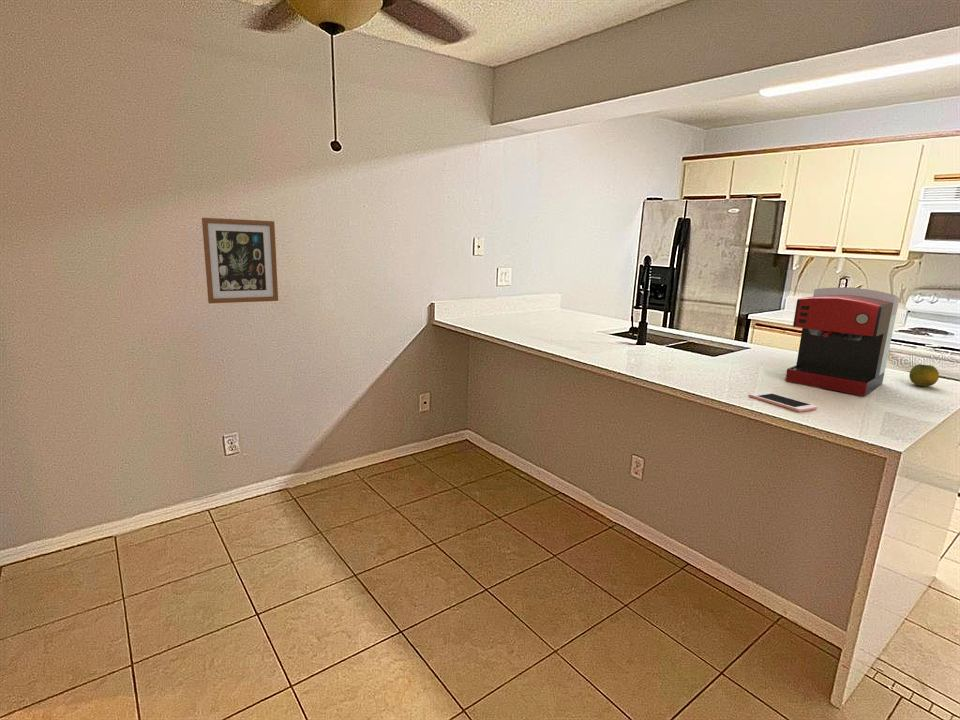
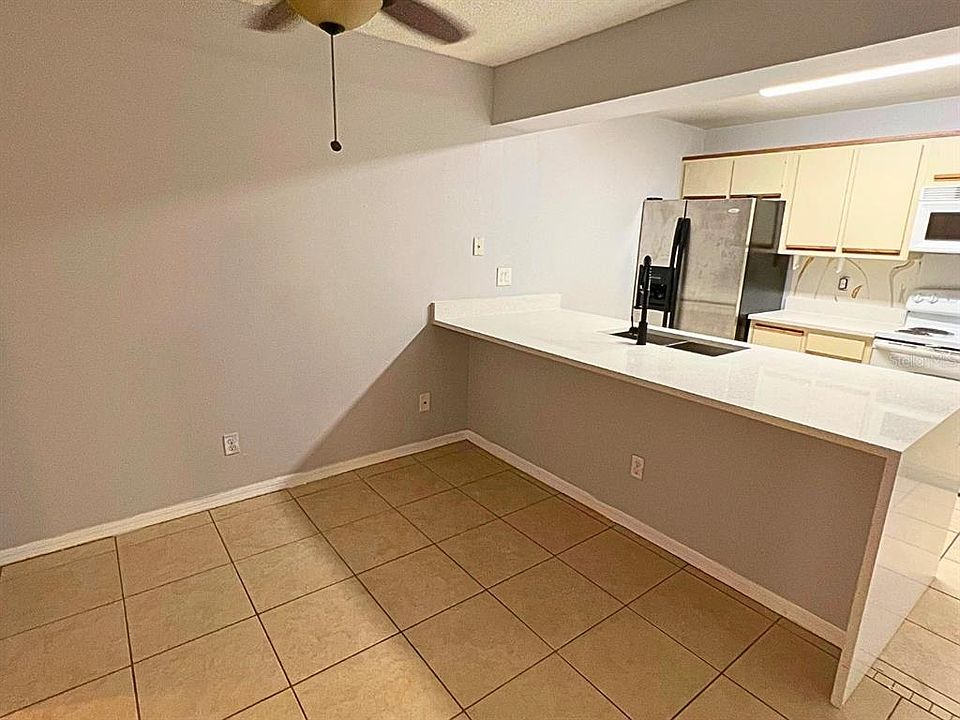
- cell phone (781, 401)
- wall art (241, 261)
- fruit (924, 375)
- coffee maker (838, 337)
